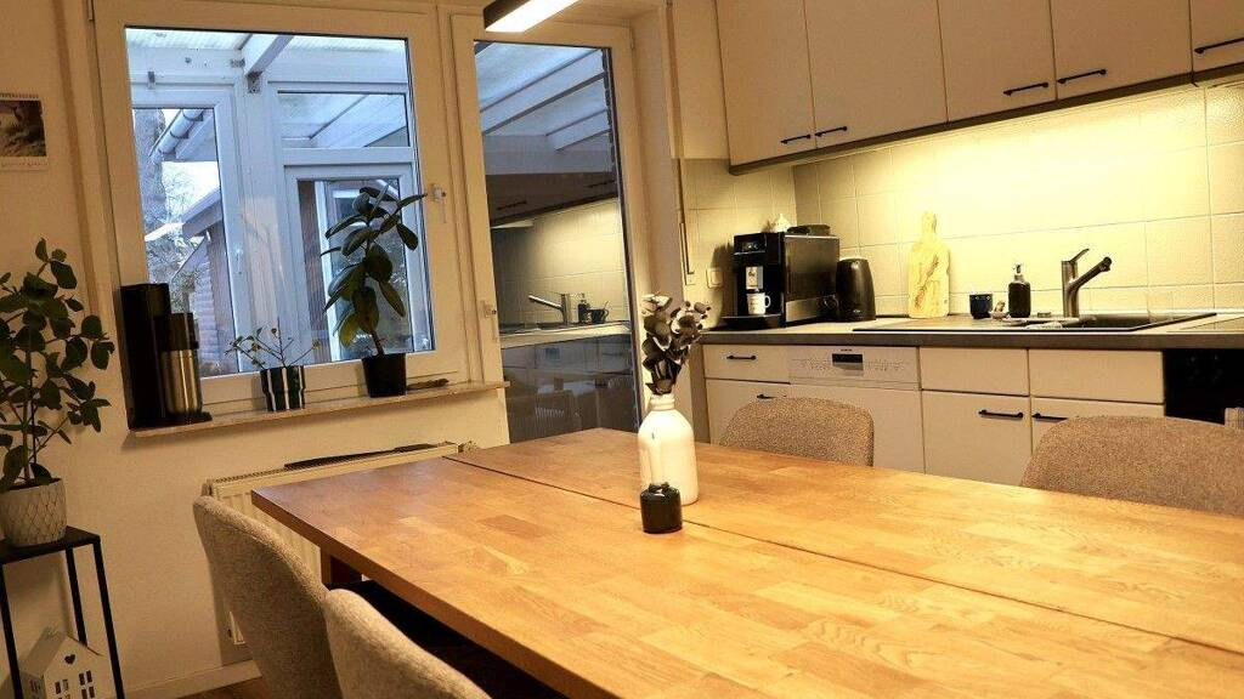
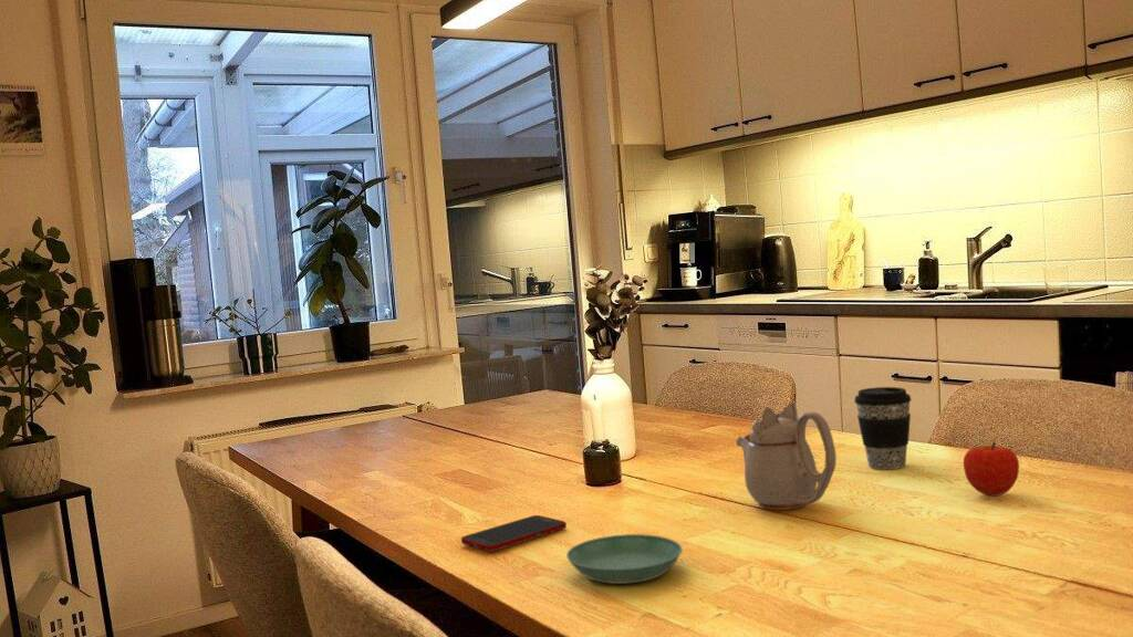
+ saucer (624, 560)
+ cell phone (514, 532)
+ teapot (783, 455)
+ fruit (991, 468)
+ coffee cup (884, 427)
